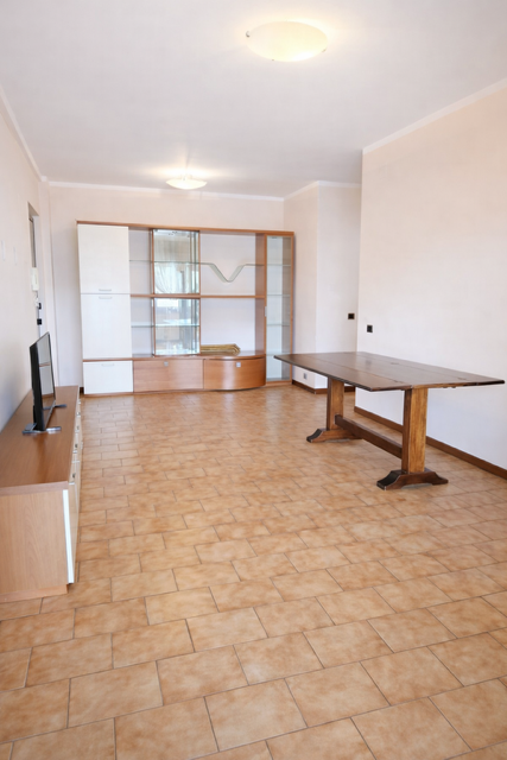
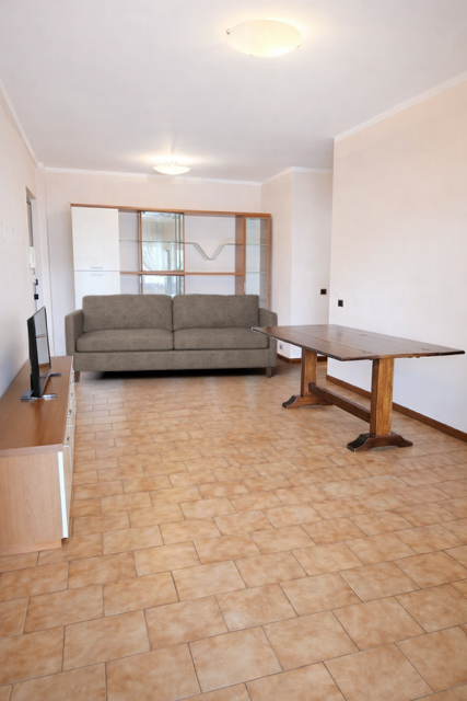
+ sofa (173, 334)
